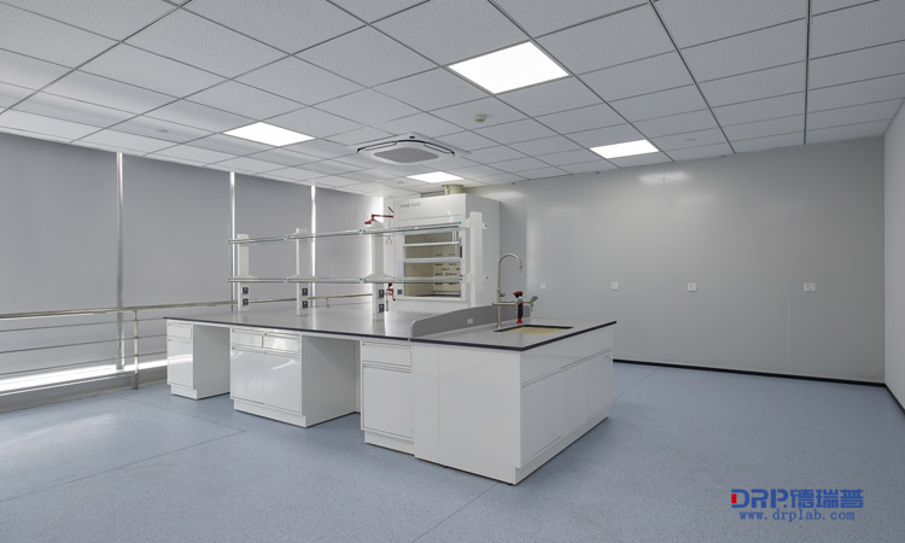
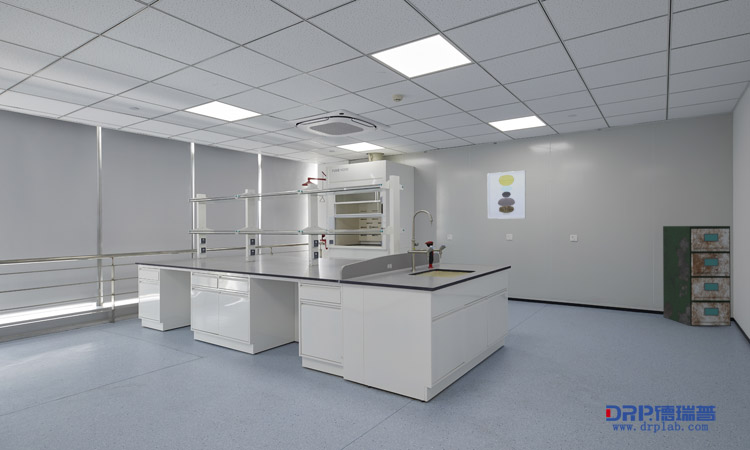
+ filing cabinet (695, 273)
+ wall art (506, 195)
